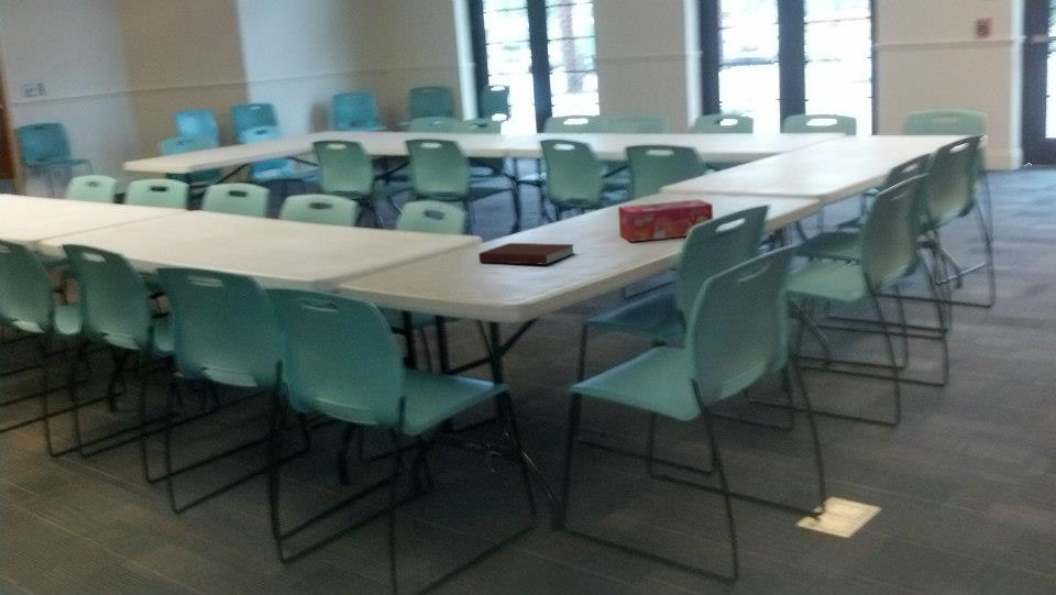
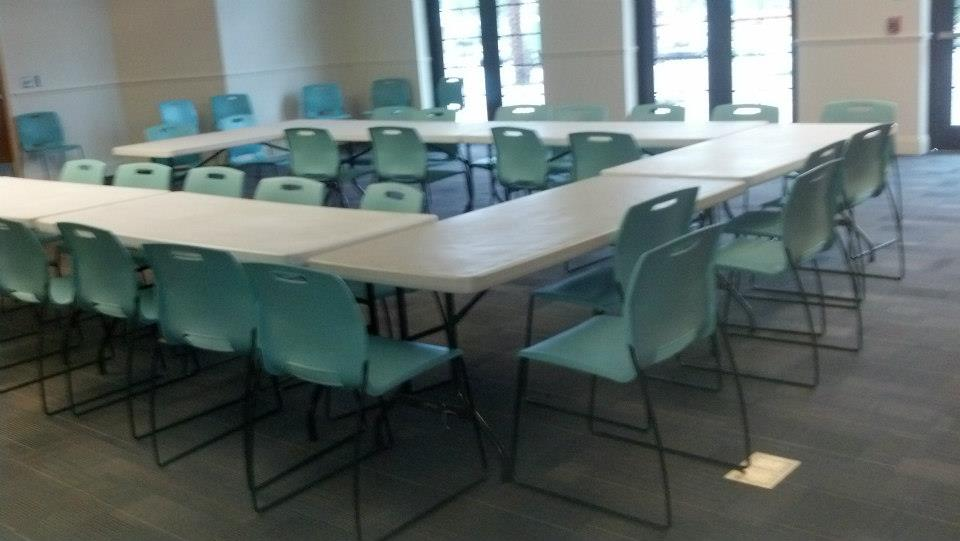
- notebook (527, 253)
- tissue box (664, 220)
